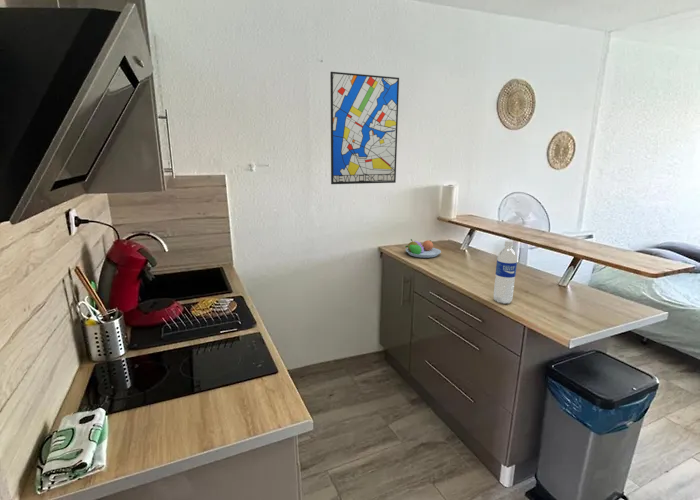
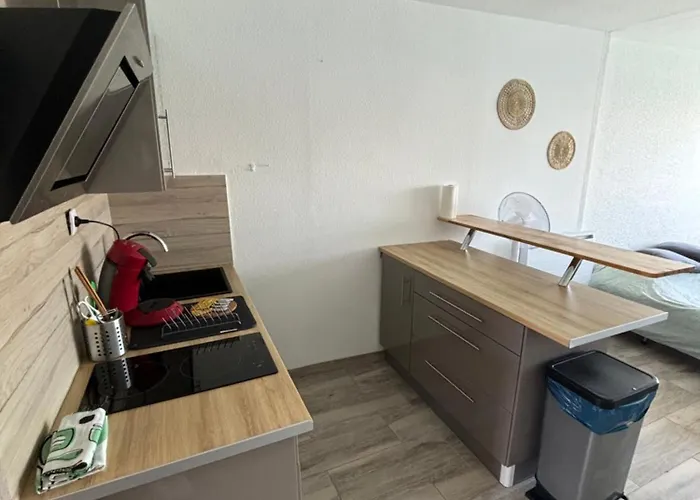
- water bottle (505, 271)
- fruit bowl (421, 247)
- wall art (365, 130)
